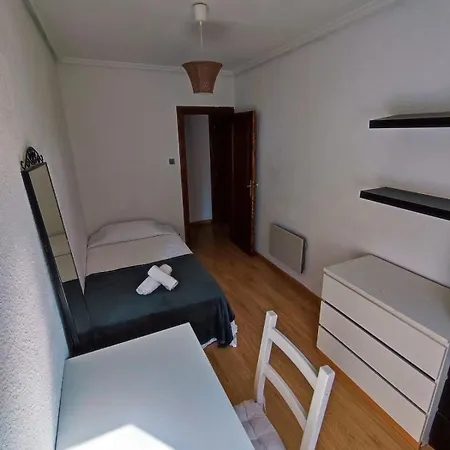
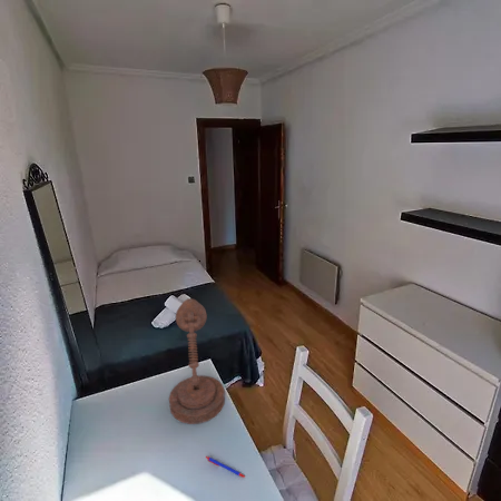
+ pen (225, 466)
+ desk lamp (194, 355)
